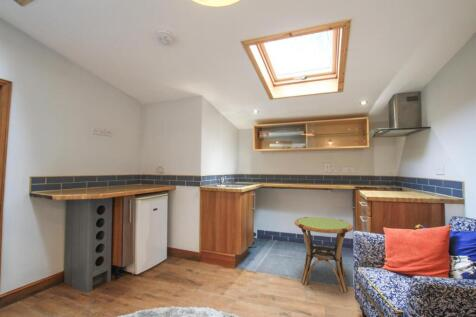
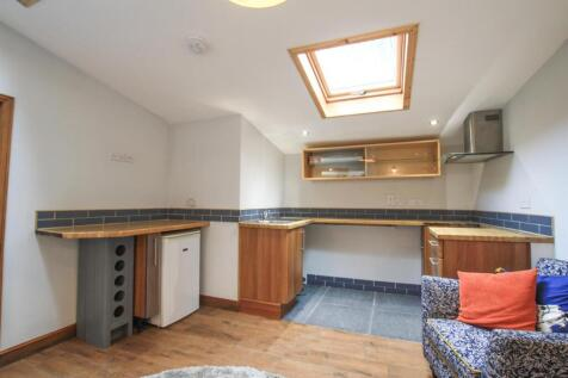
- side table (323, 250)
